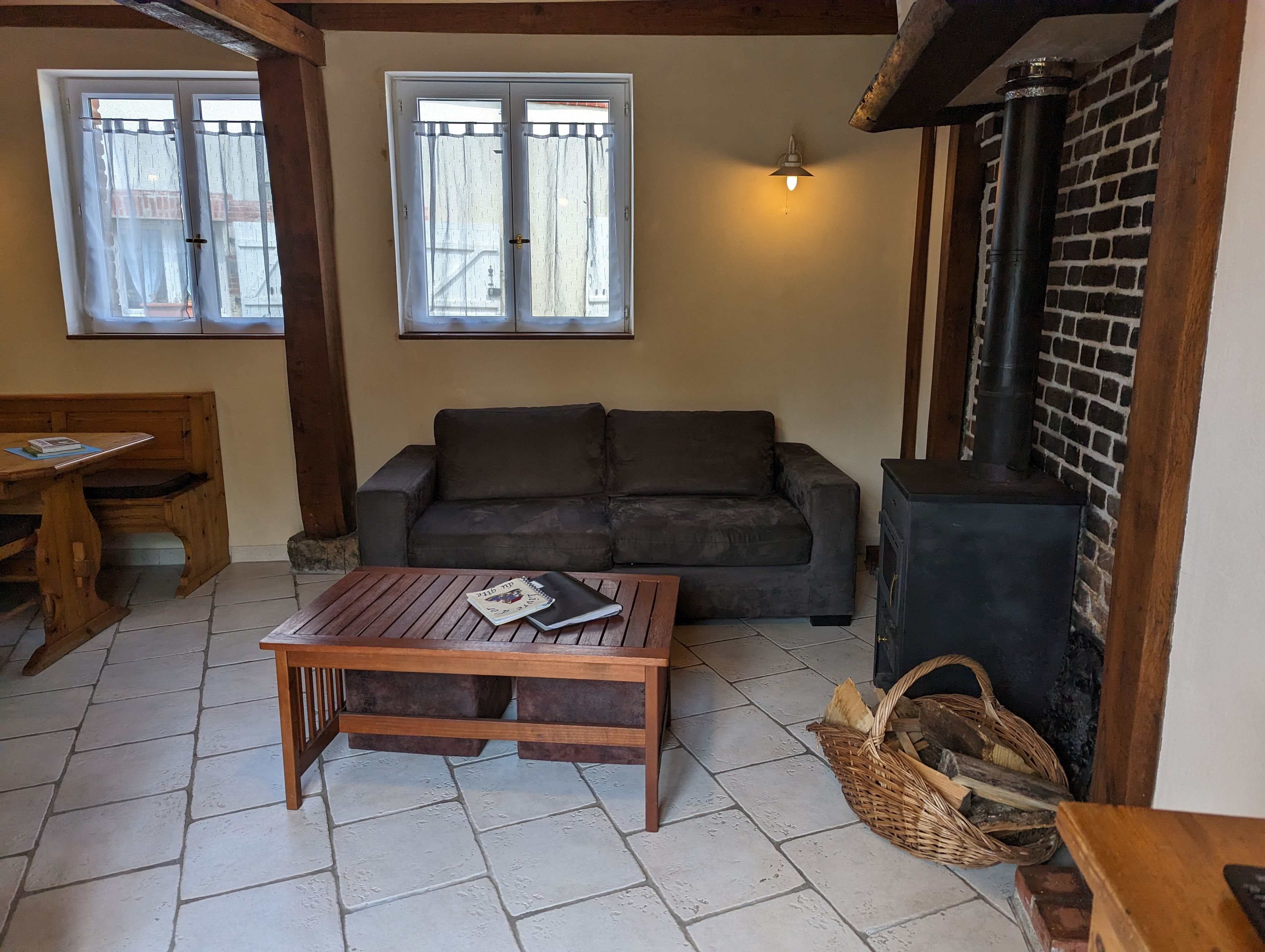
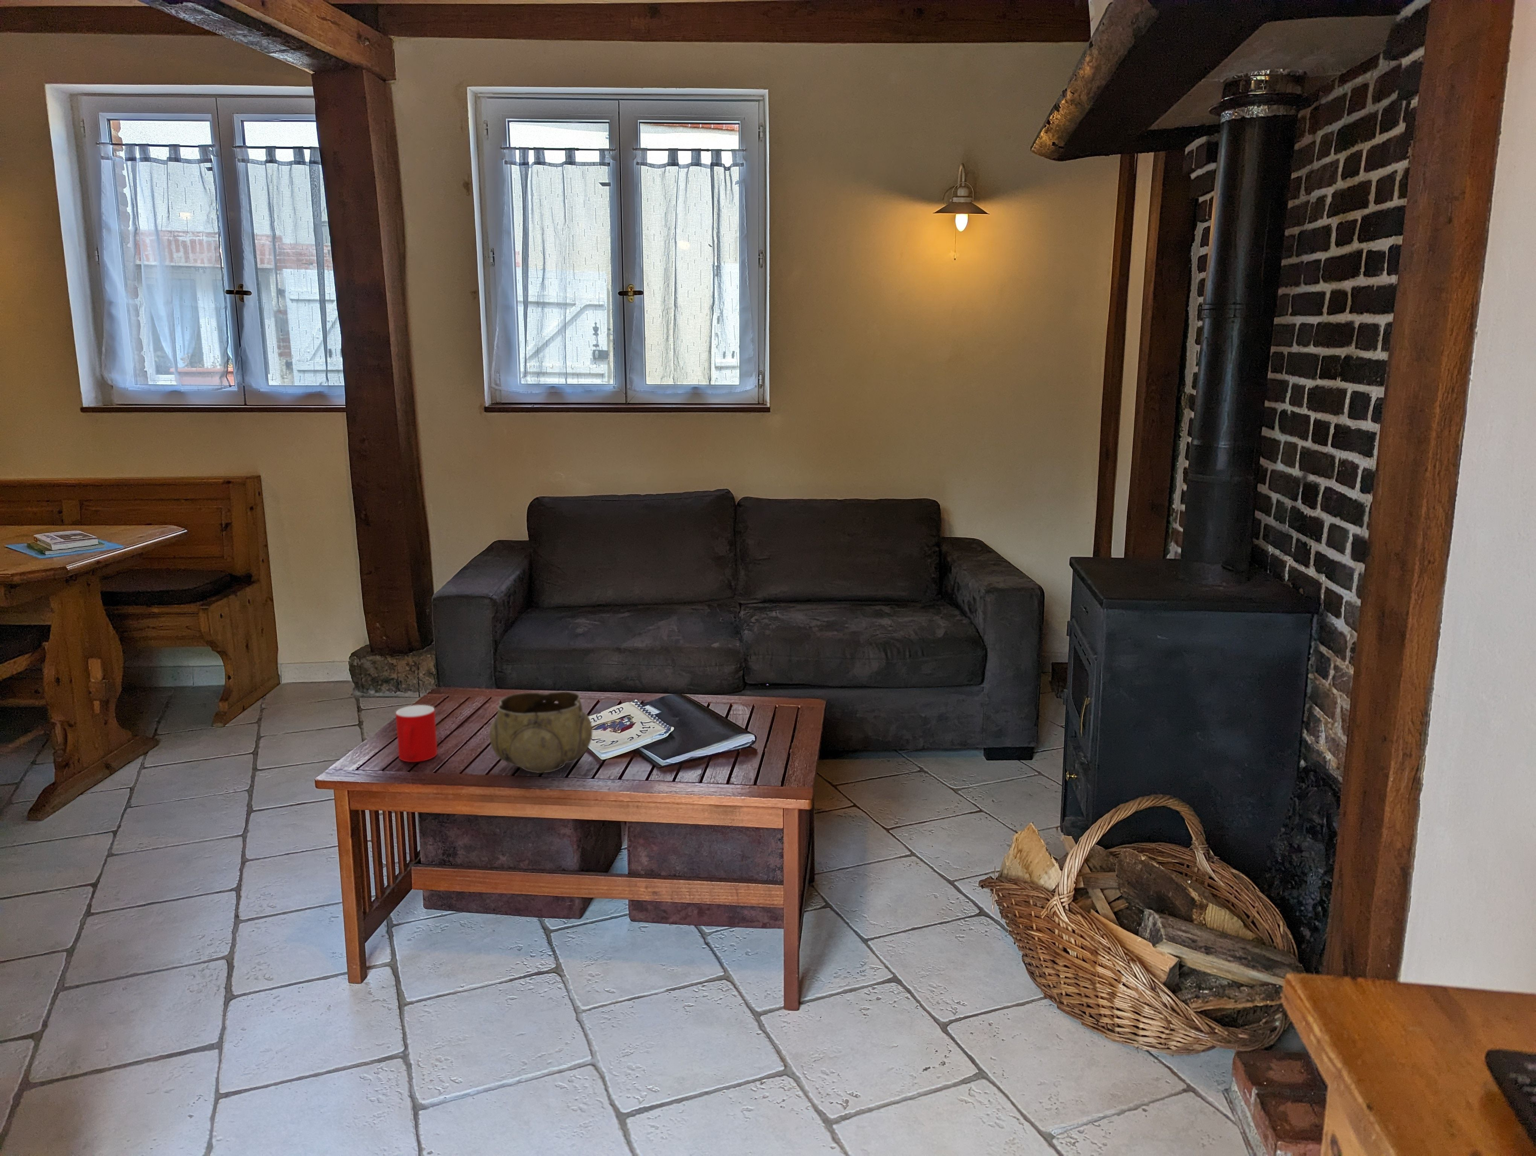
+ cup (414, 736)
+ decorative bowl (542, 733)
